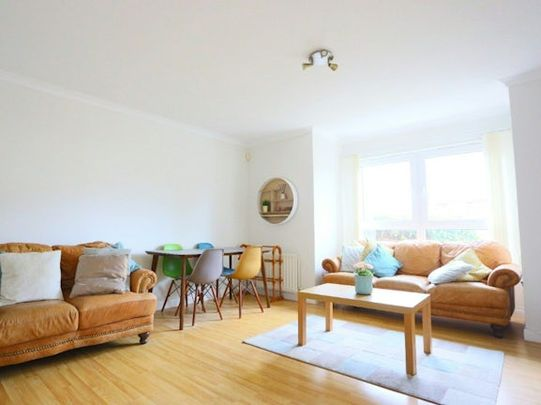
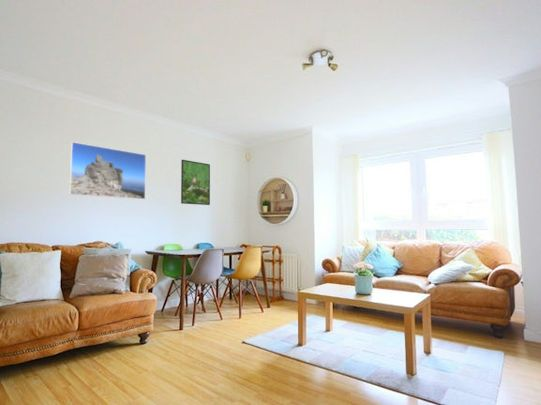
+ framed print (196, 183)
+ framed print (110, 172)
